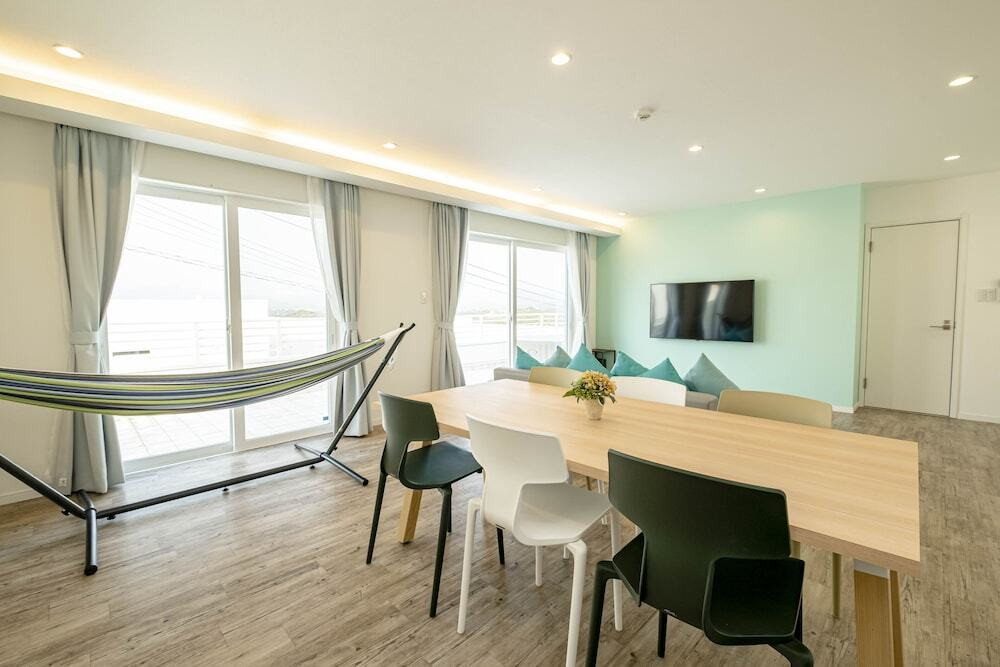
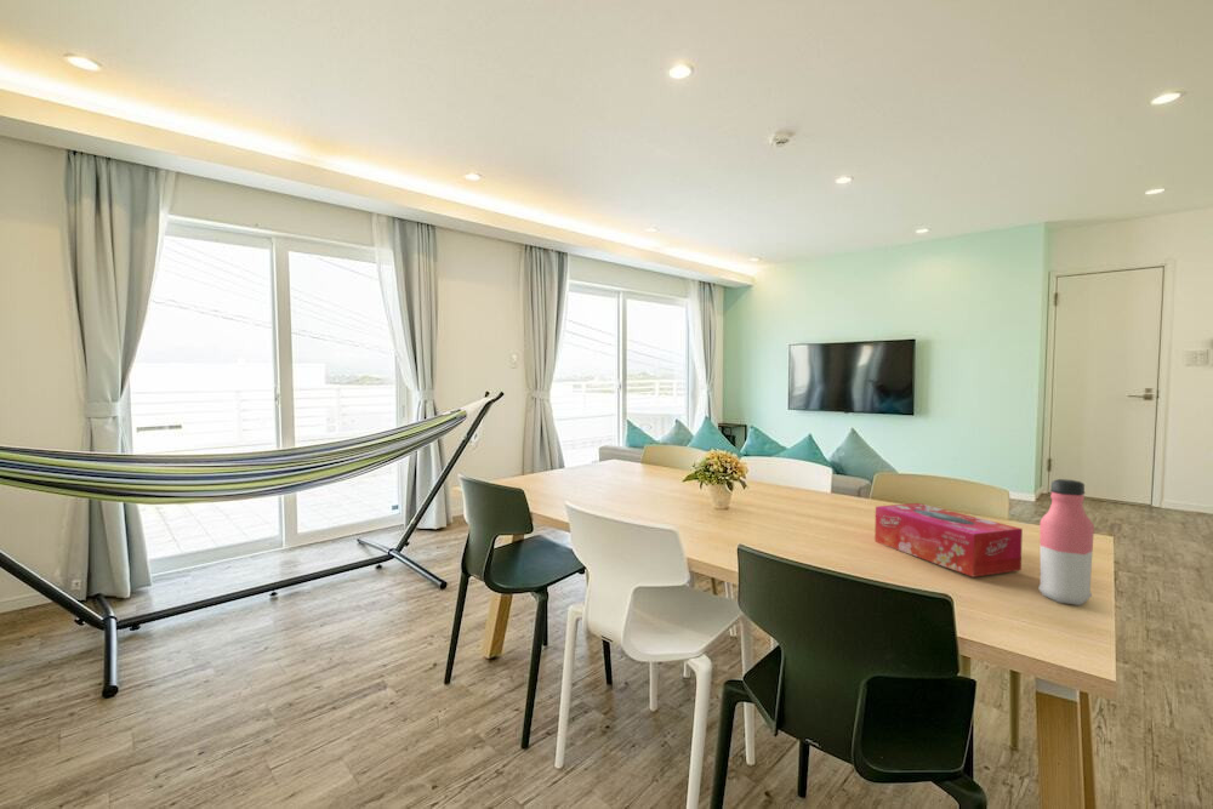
+ water bottle (1065, 540)
+ tissue box (941, 535)
